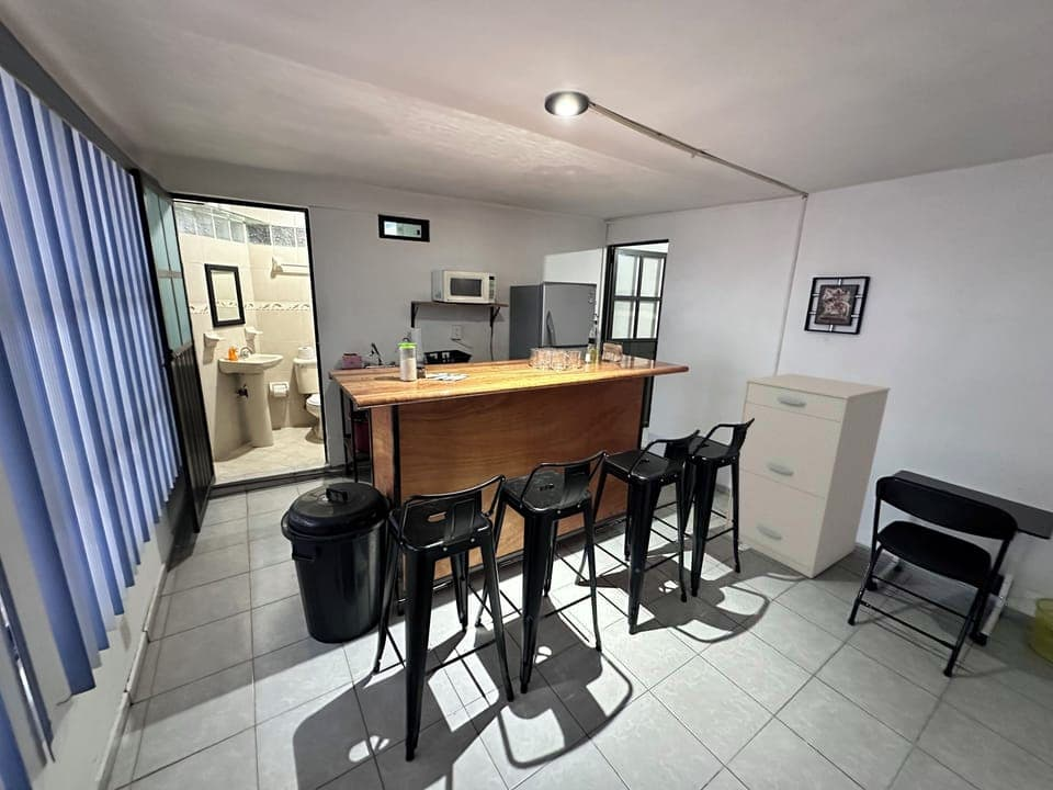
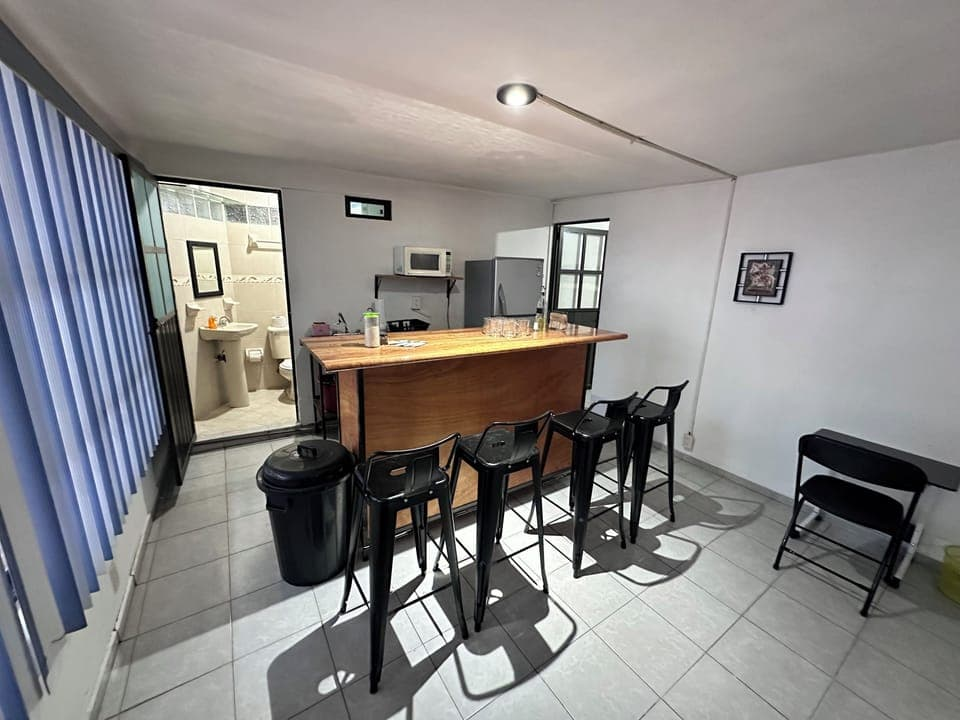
- filing cabinet (800, 466)
